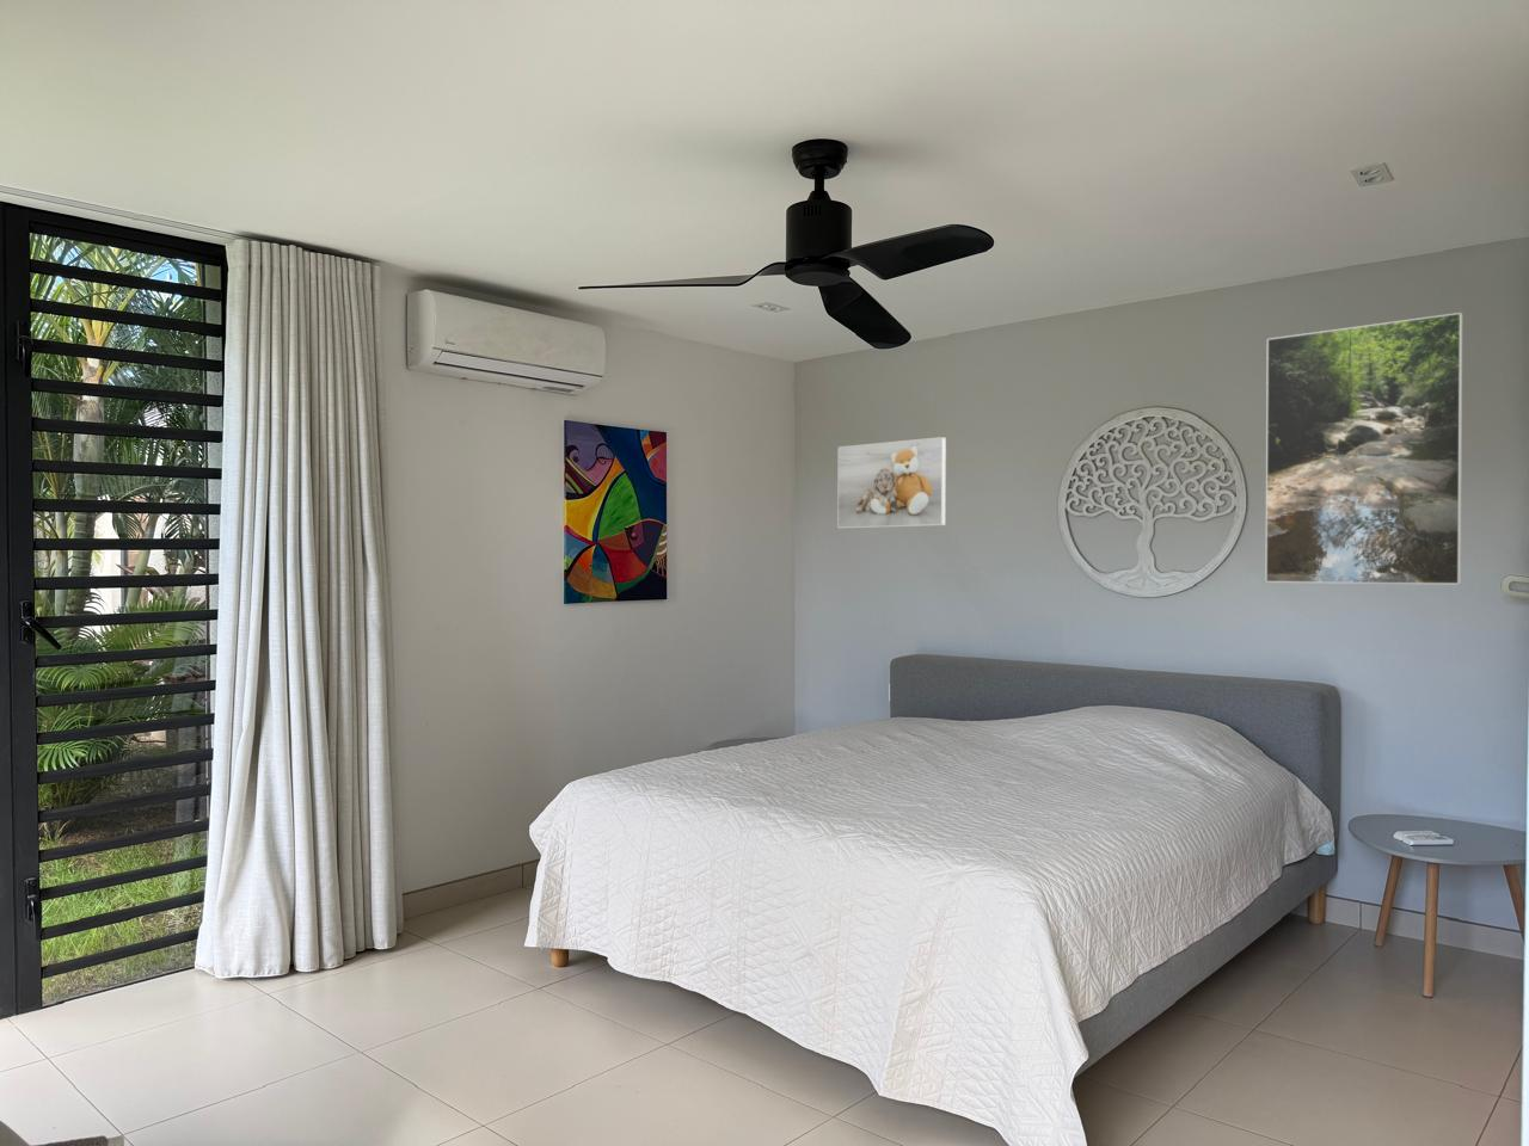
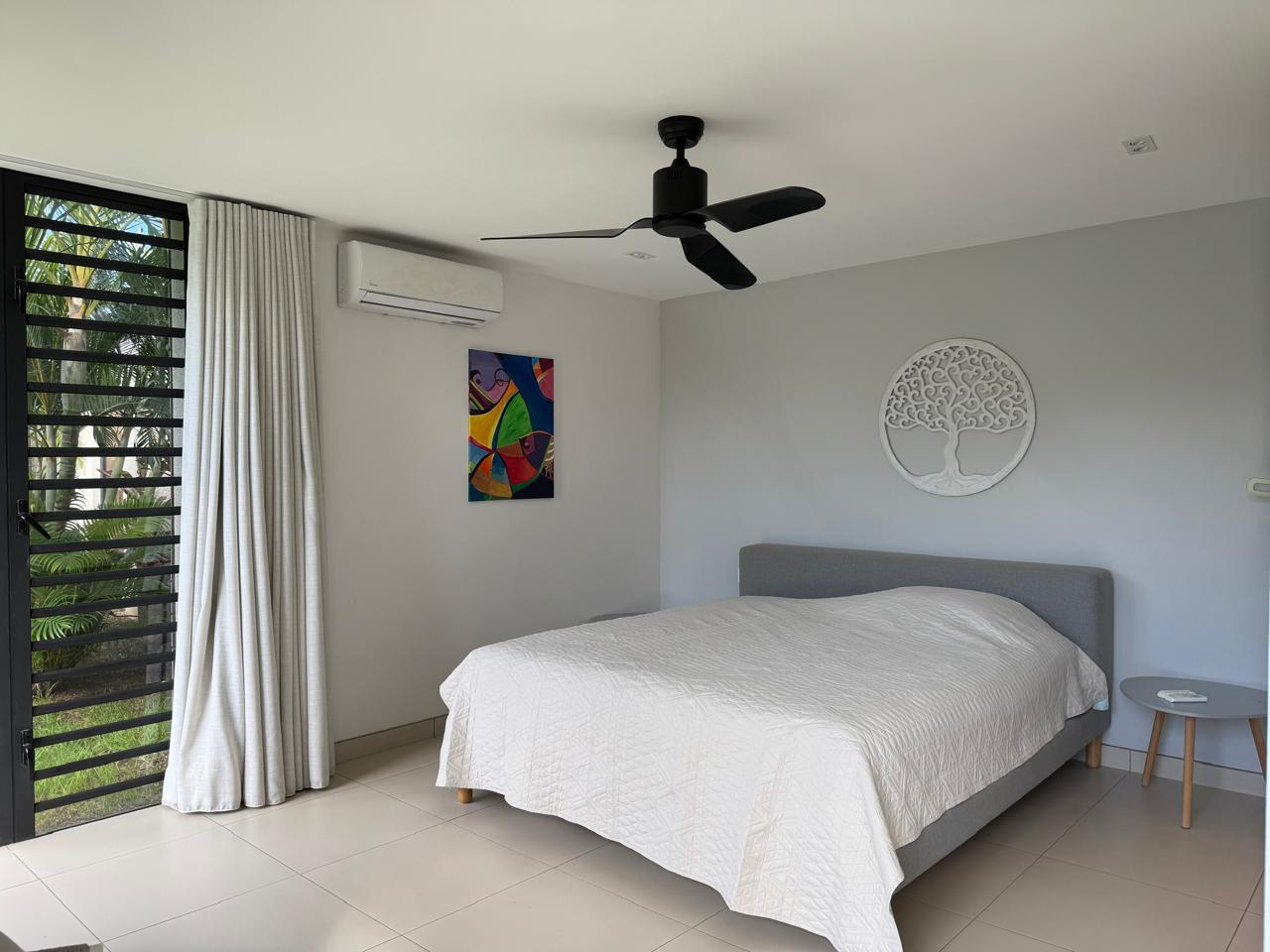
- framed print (1358, 455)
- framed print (889, 484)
